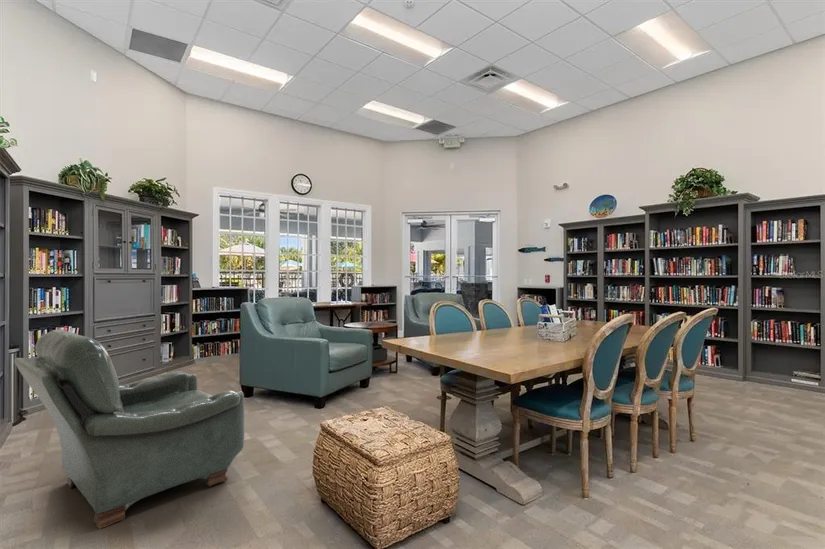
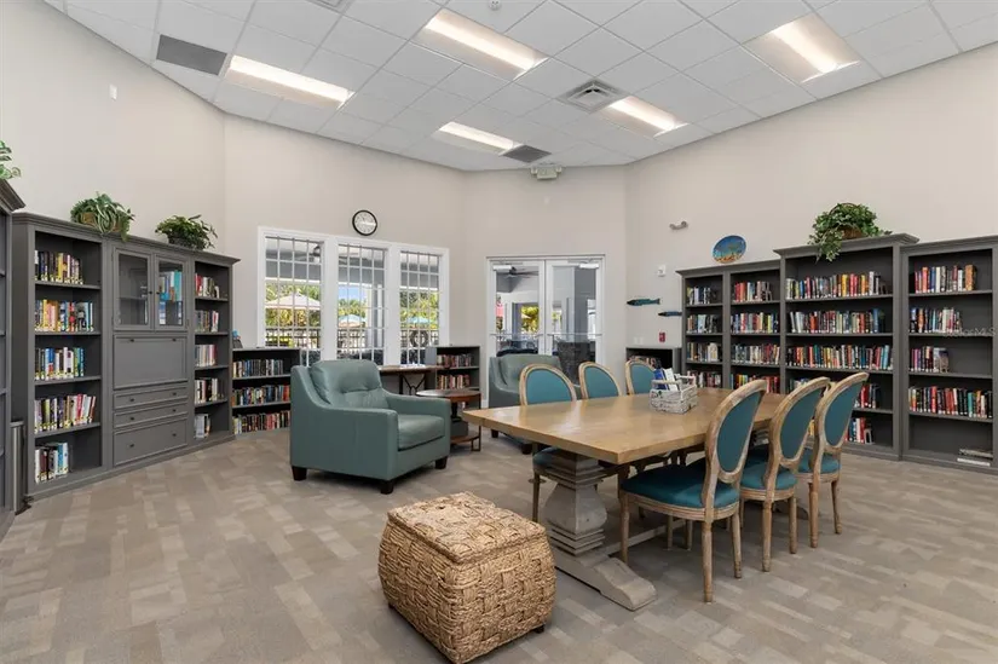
- armchair (136, 406)
